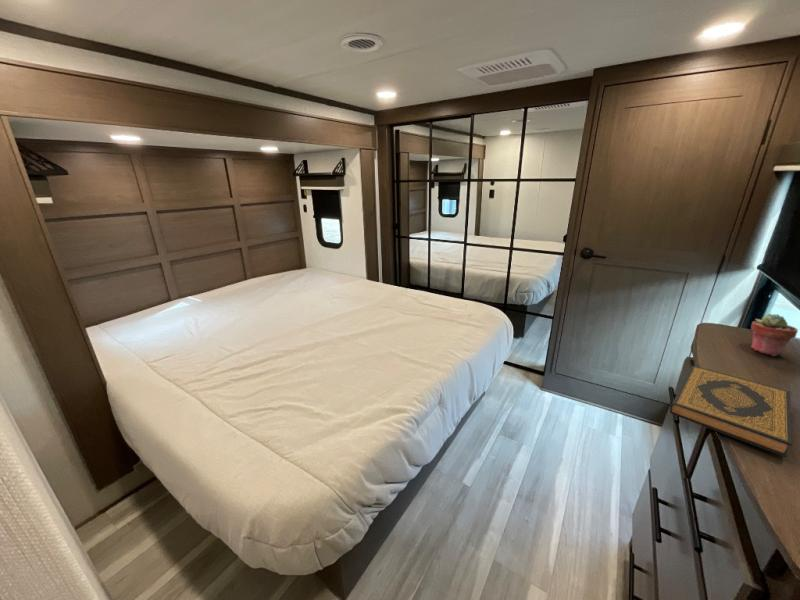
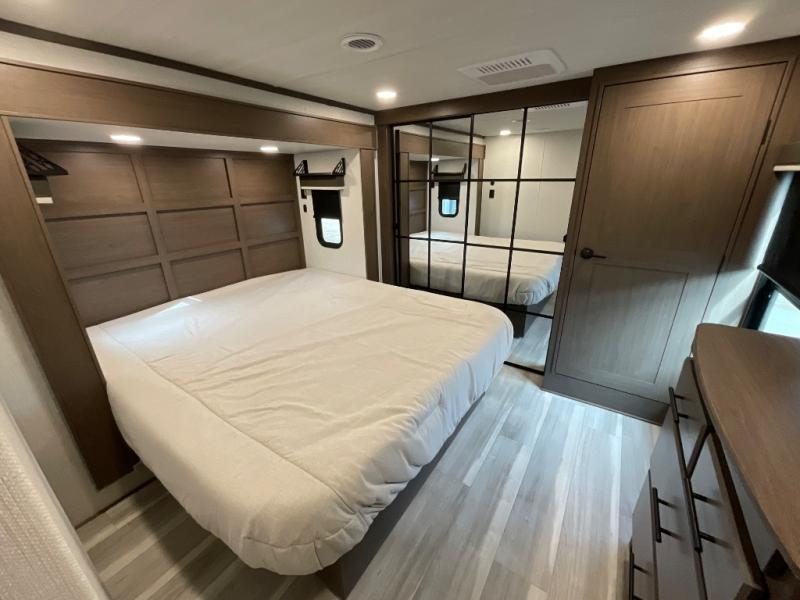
- potted succulent (771, 333)
- hardback book (730, 402)
